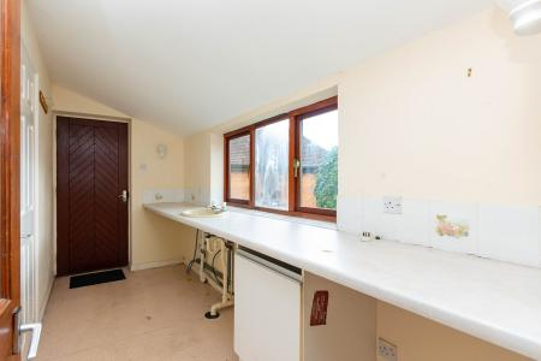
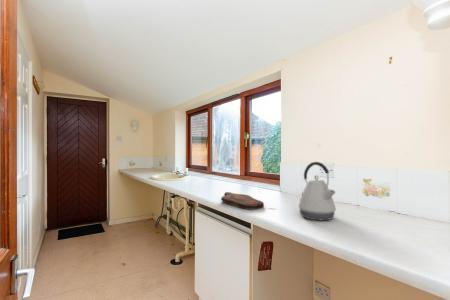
+ kettle (317, 189)
+ cutting board (237, 199)
